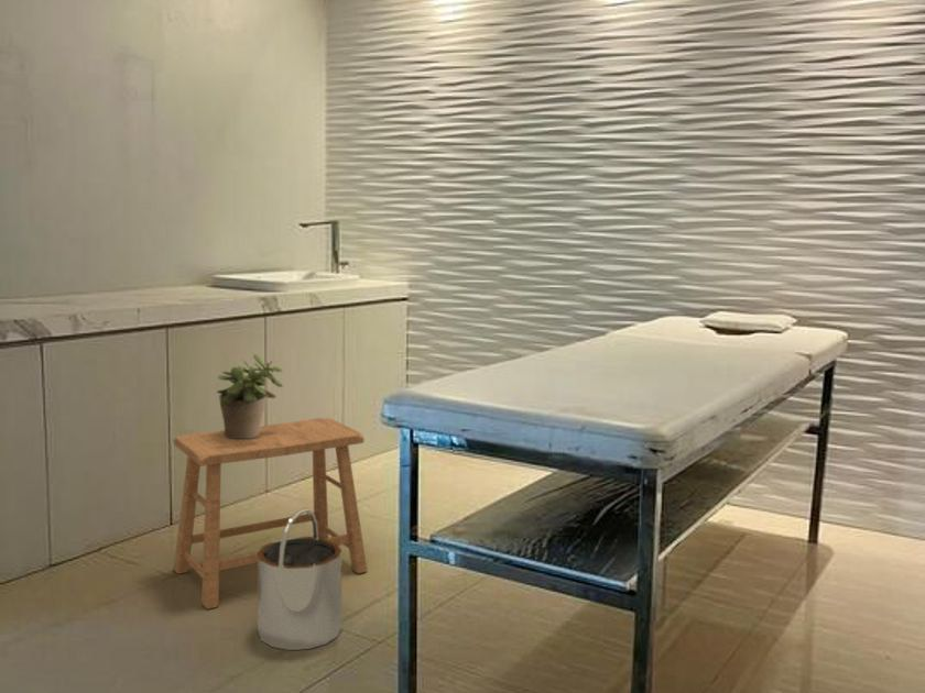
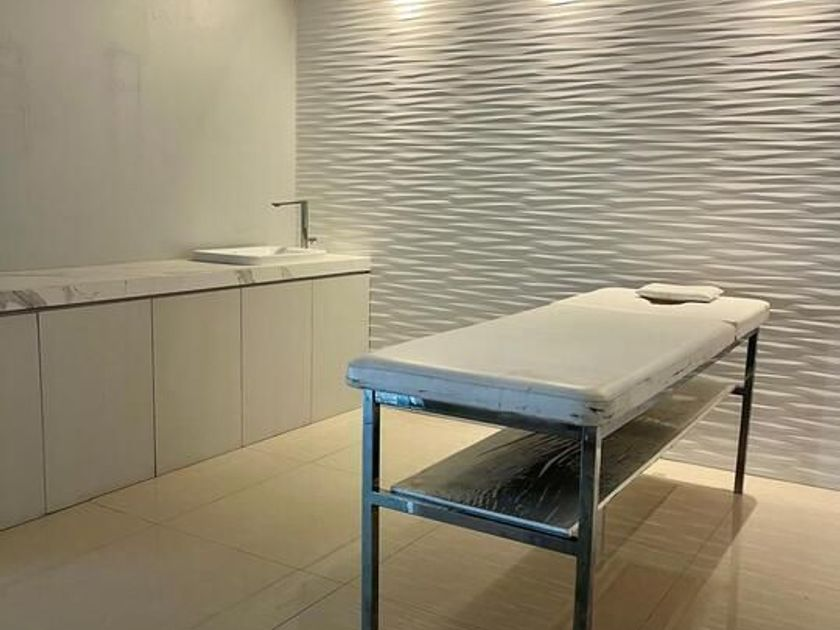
- stool (275, 519)
- bucket (300, 571)
- potted plant (252, 396)
